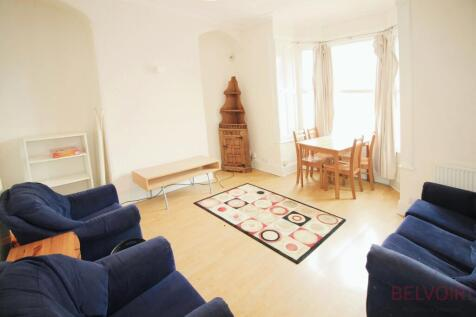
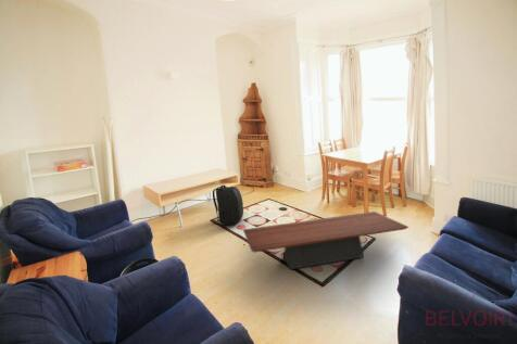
+ backpack (226, 203)
+ coffee table (321, 243)
